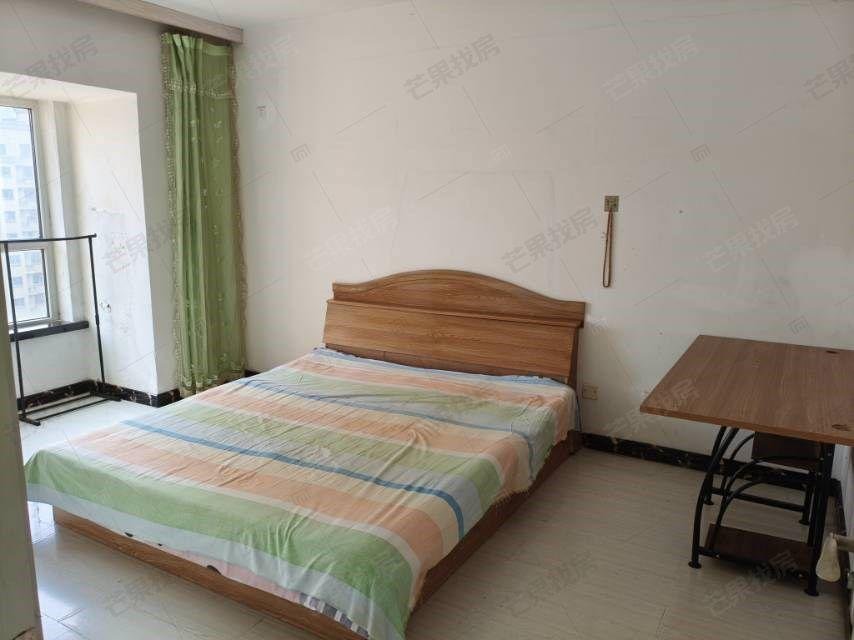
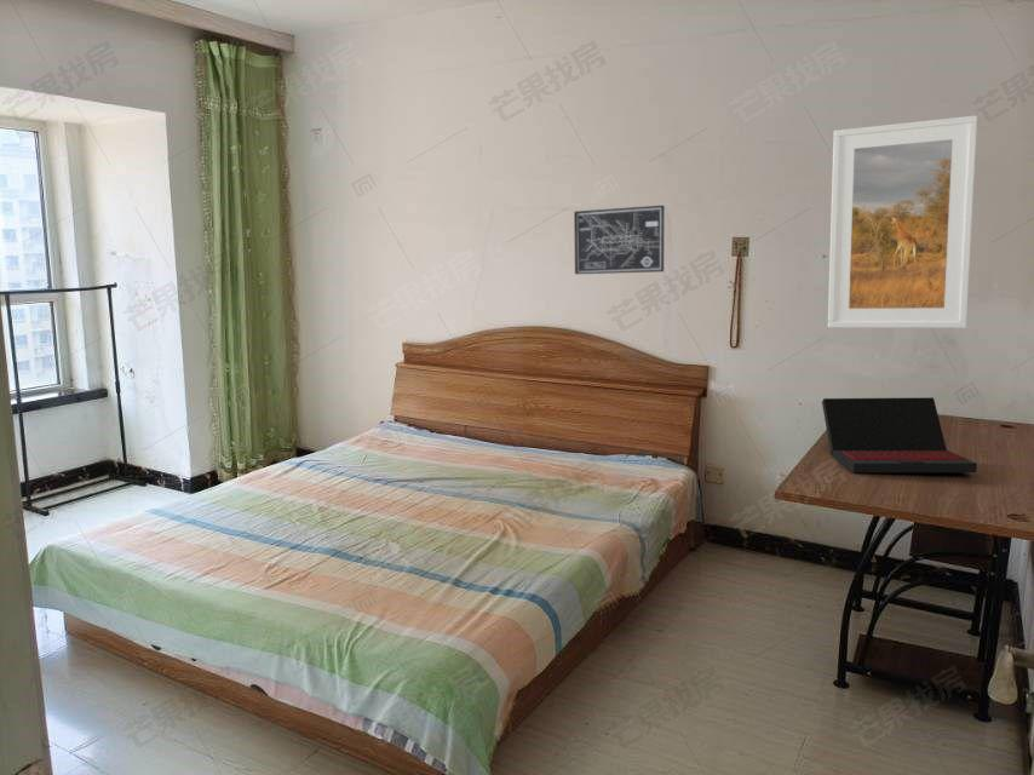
+ laptop (894, 432)
+ wall art (617, 240)
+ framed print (898, 226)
